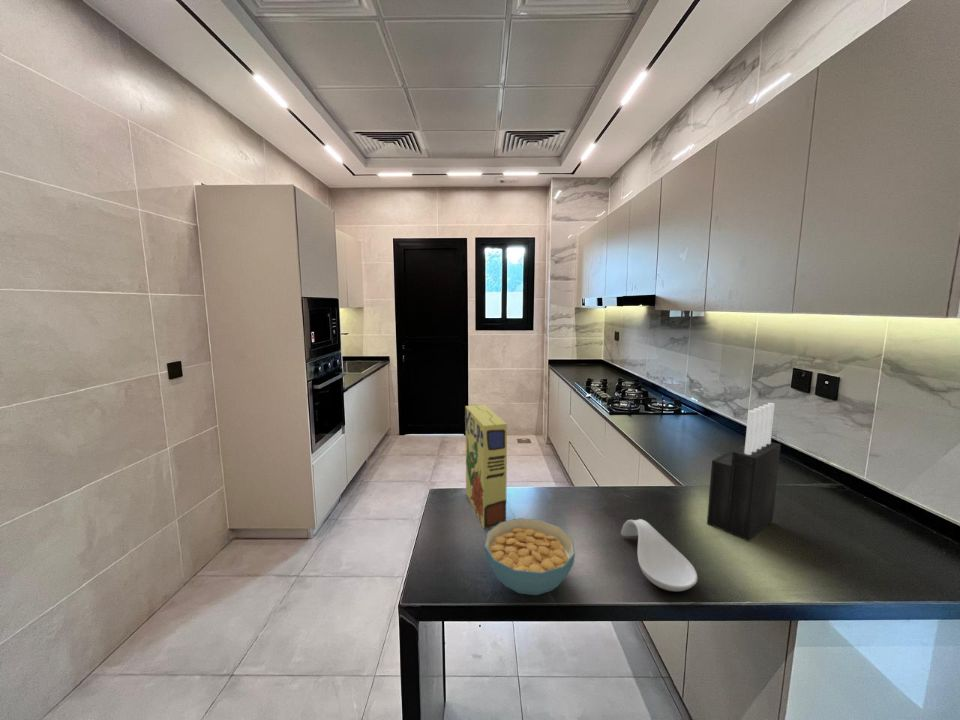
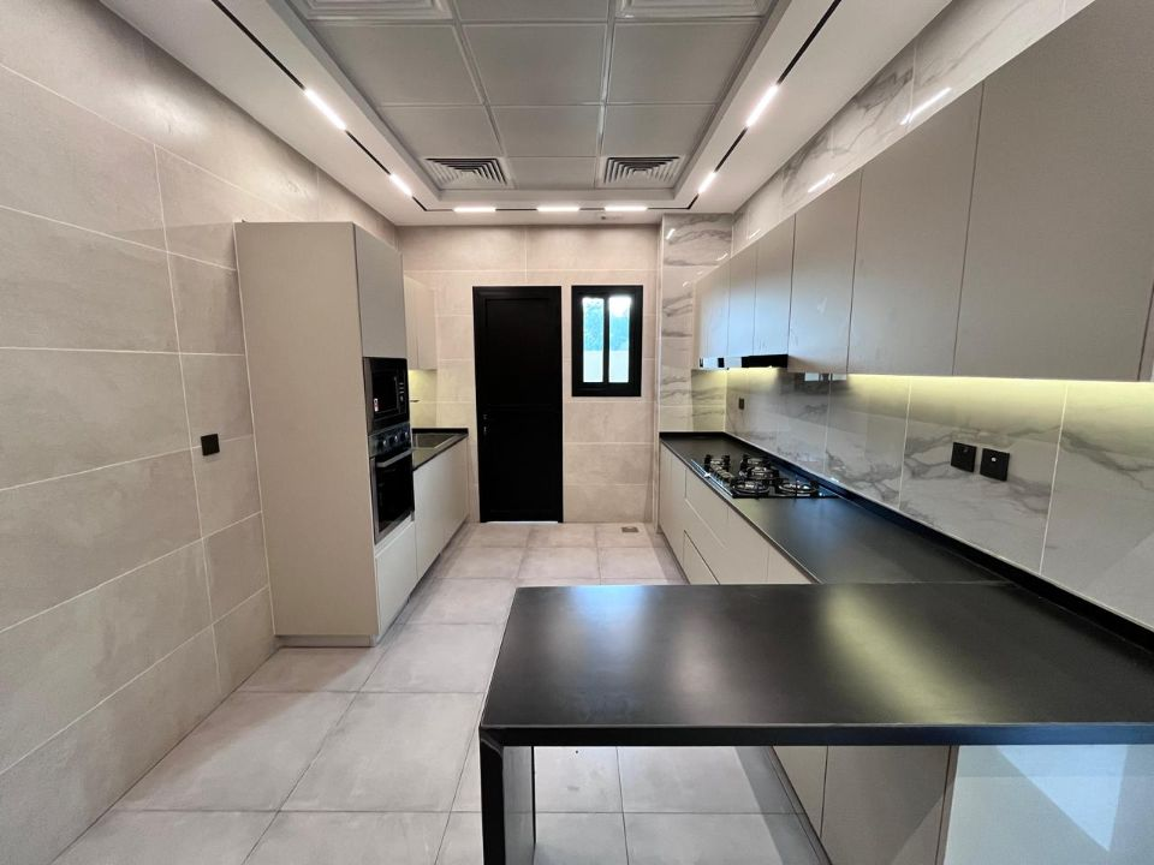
- spoon rest (652, 550)
- cereal bowl (528, 562)
- knife block (740, 463)
- cereal box (484, 461)
